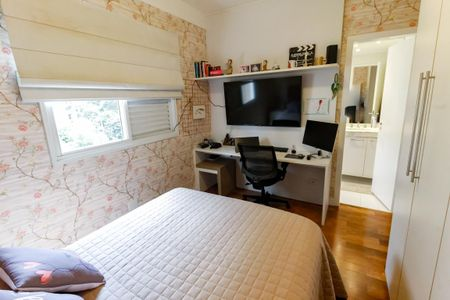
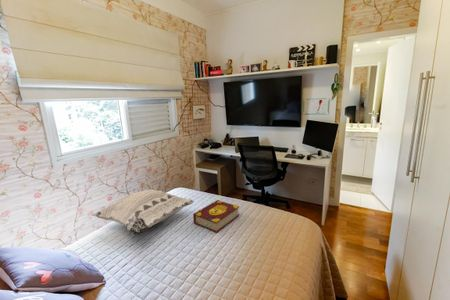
+ decorative pillow (145, 207)
+ book (216, 214)
